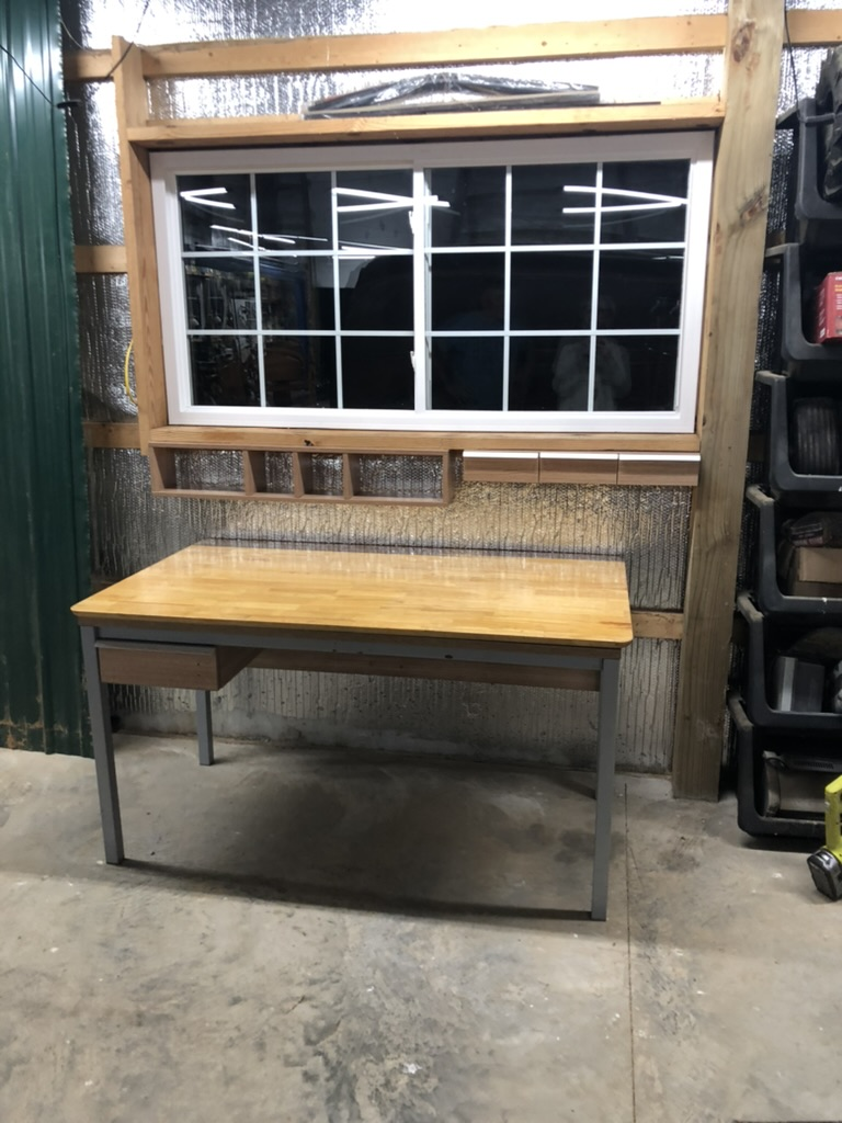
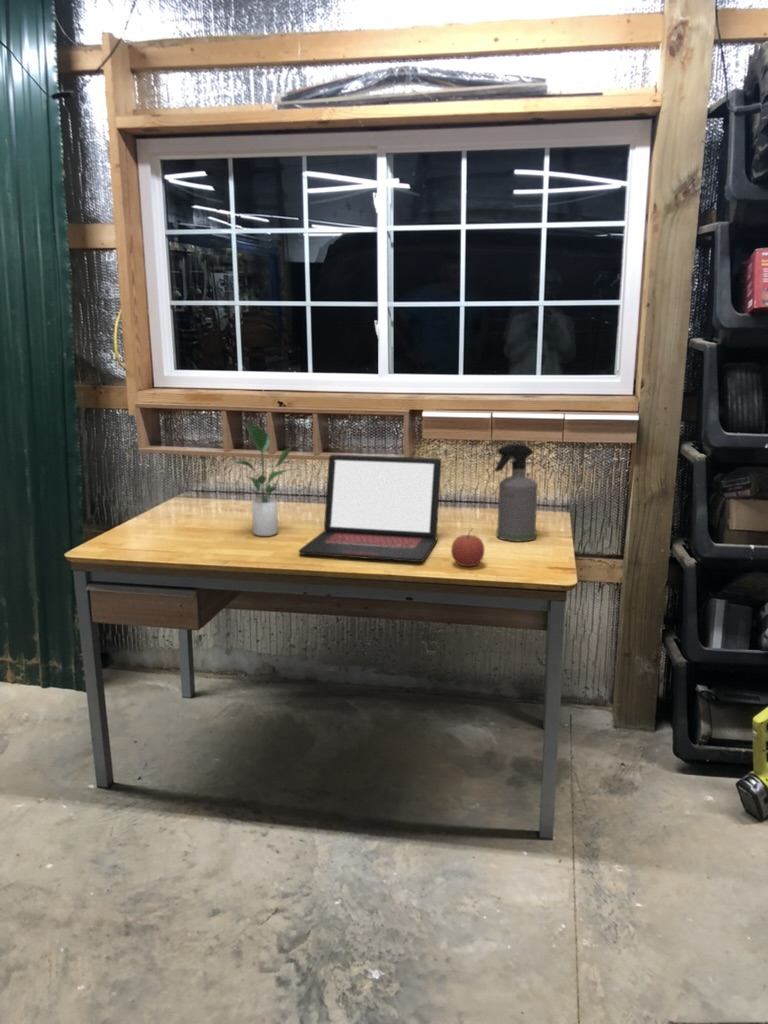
+ spray bottle (515, 491)
+ apple (467, 546)
+ laptop (372, 505)
+ potted plant (265, 477)
